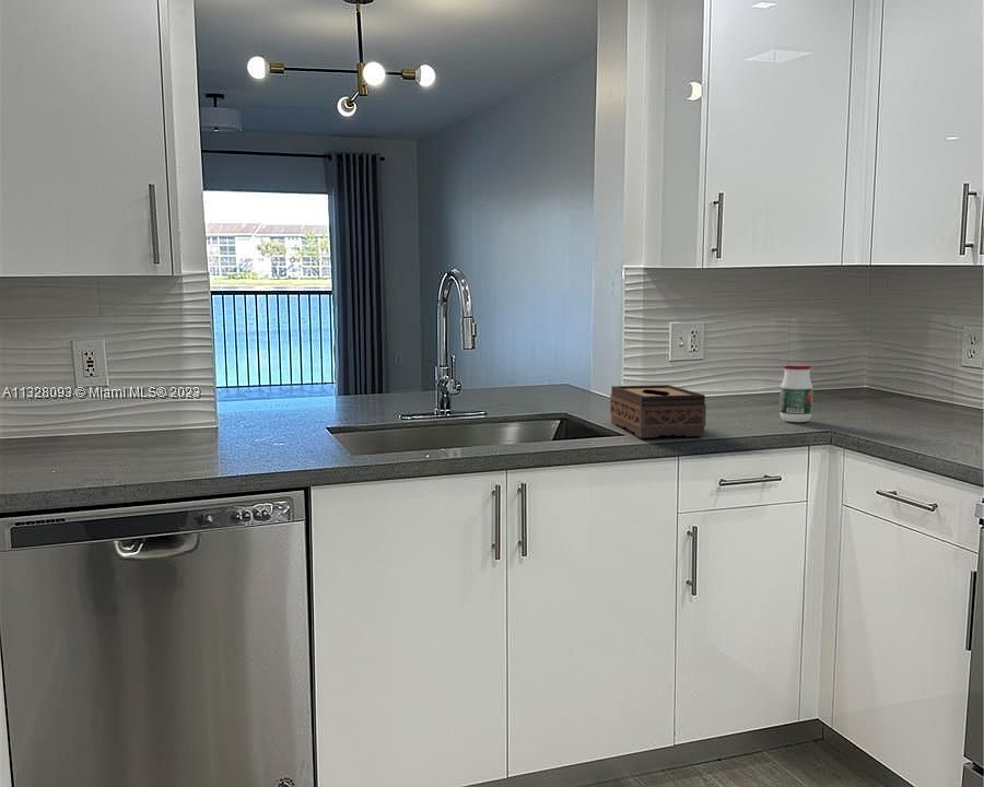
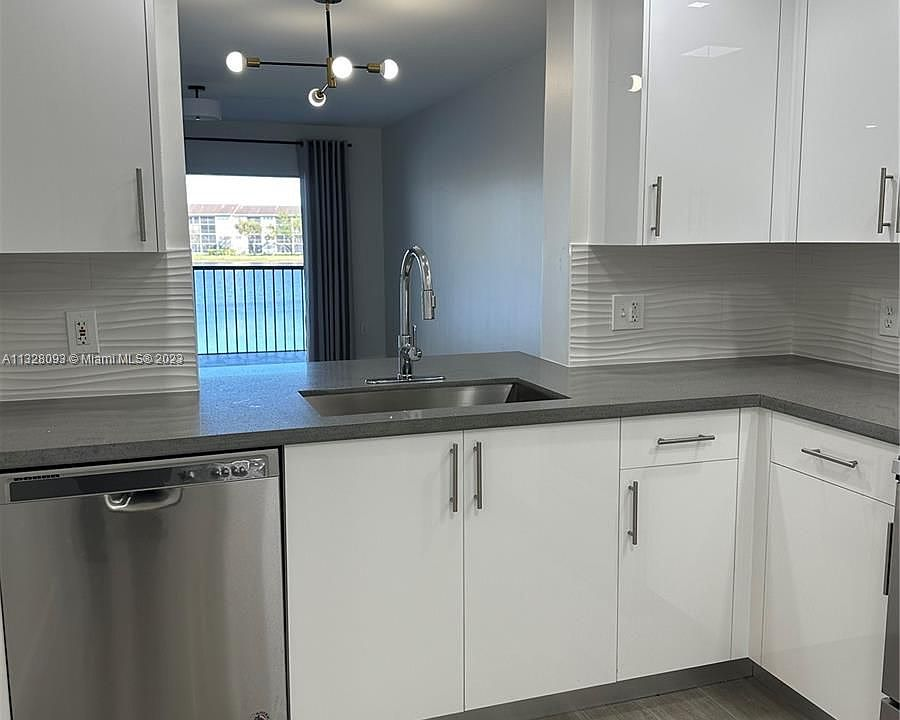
- jar (796, 392)
- tissue box (655, 410)
